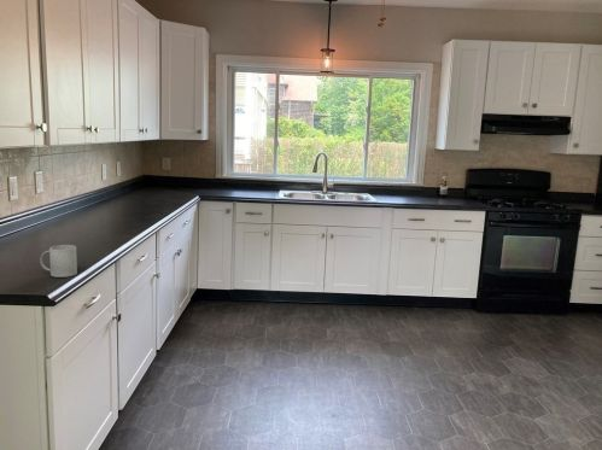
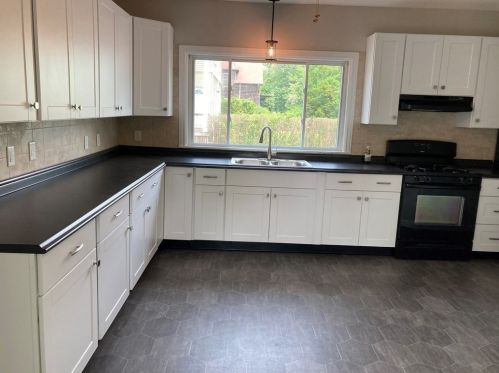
- mug (58, 261)
